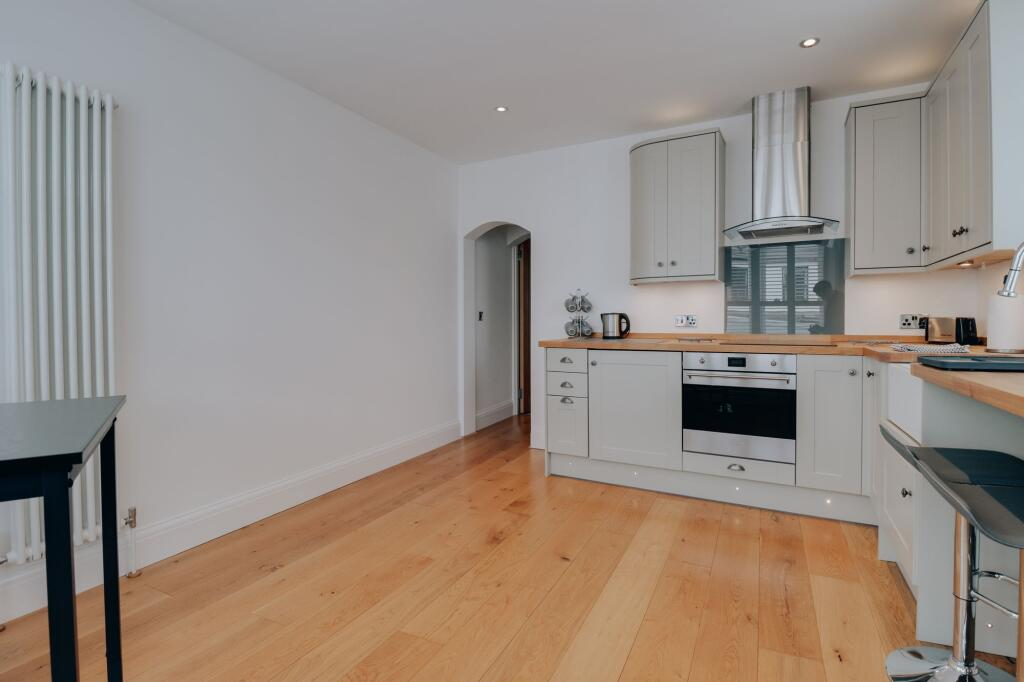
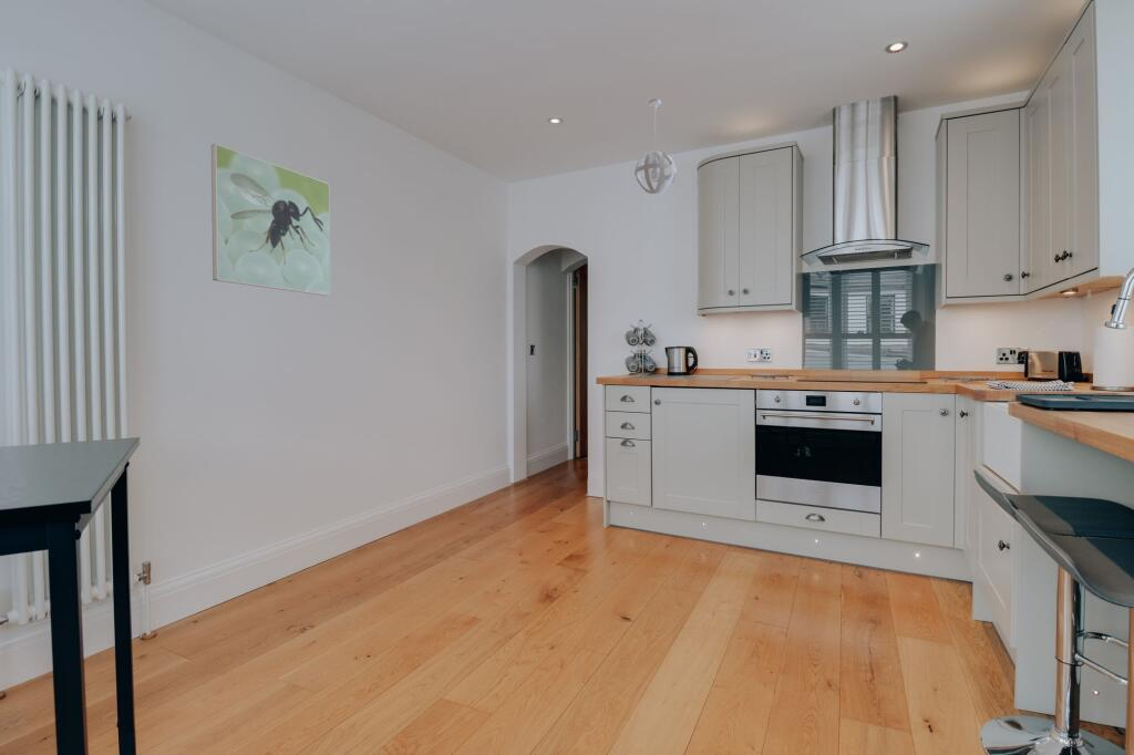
+ pendant light (654, 148)
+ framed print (276, 227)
